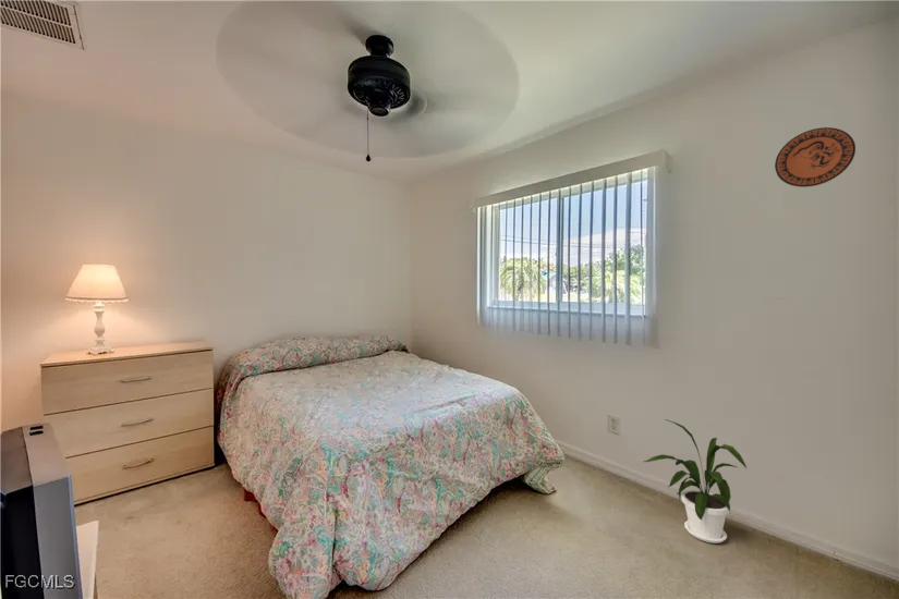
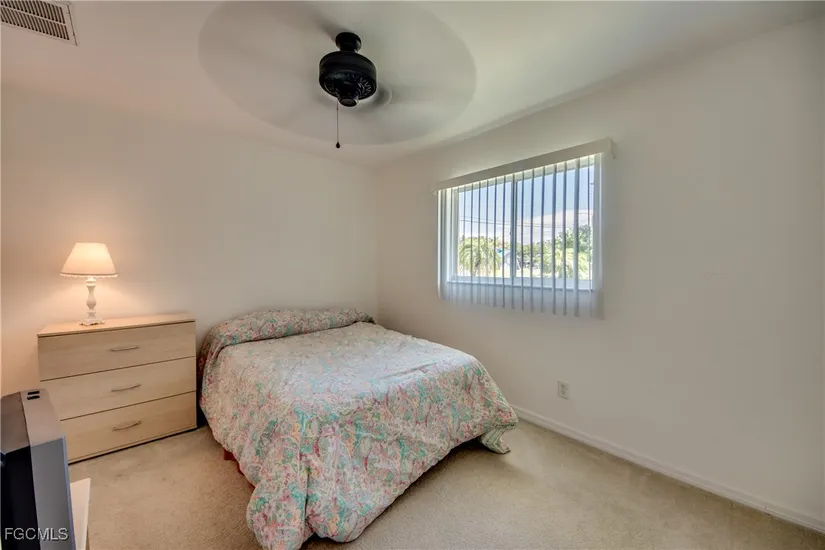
- decorative plate (813, 158)
- house plant (700, 480)
